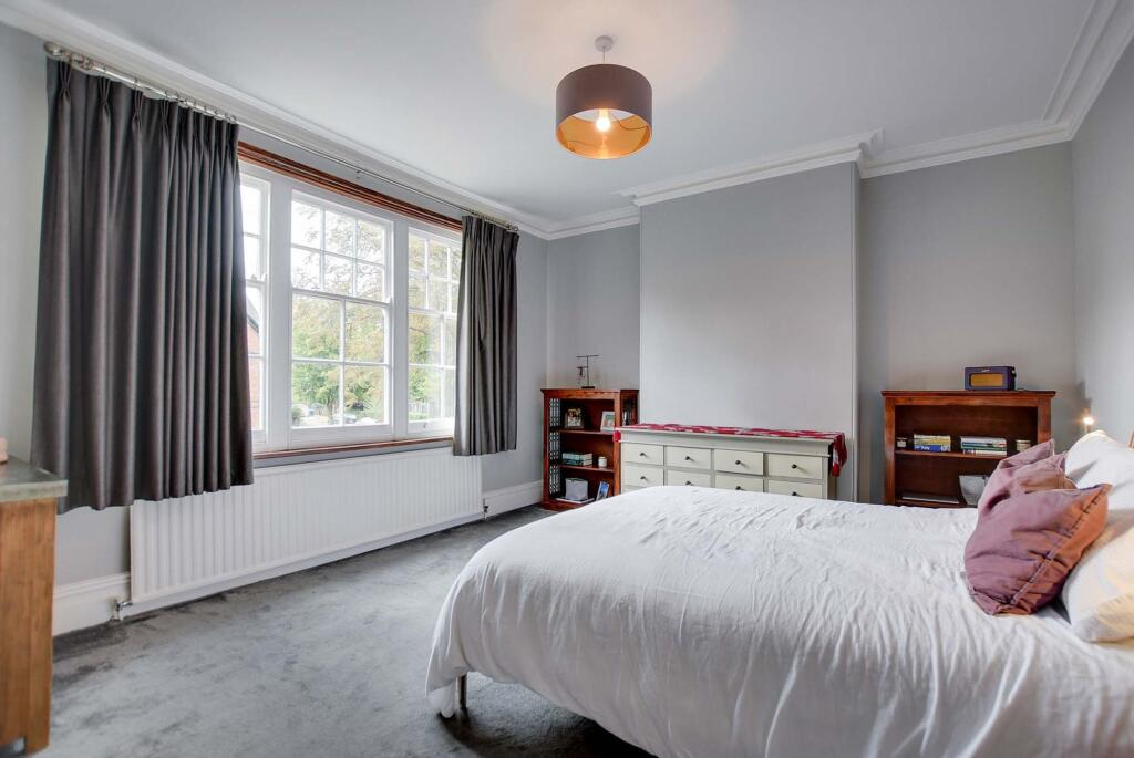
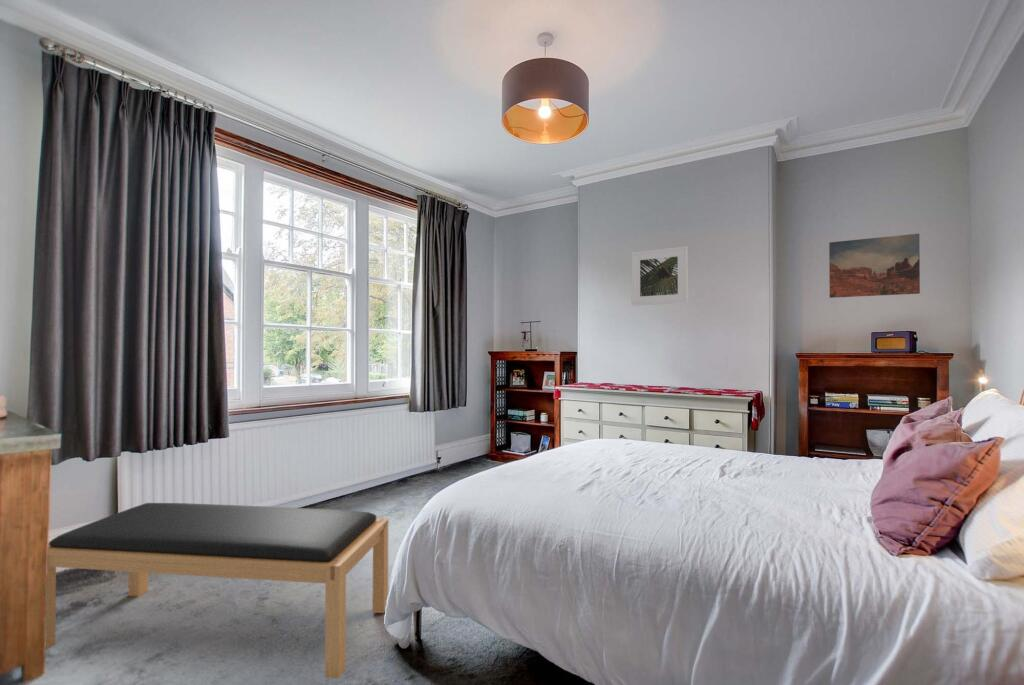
+ wall art (872, 266)
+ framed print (658, 276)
+ bench (223, 574)
